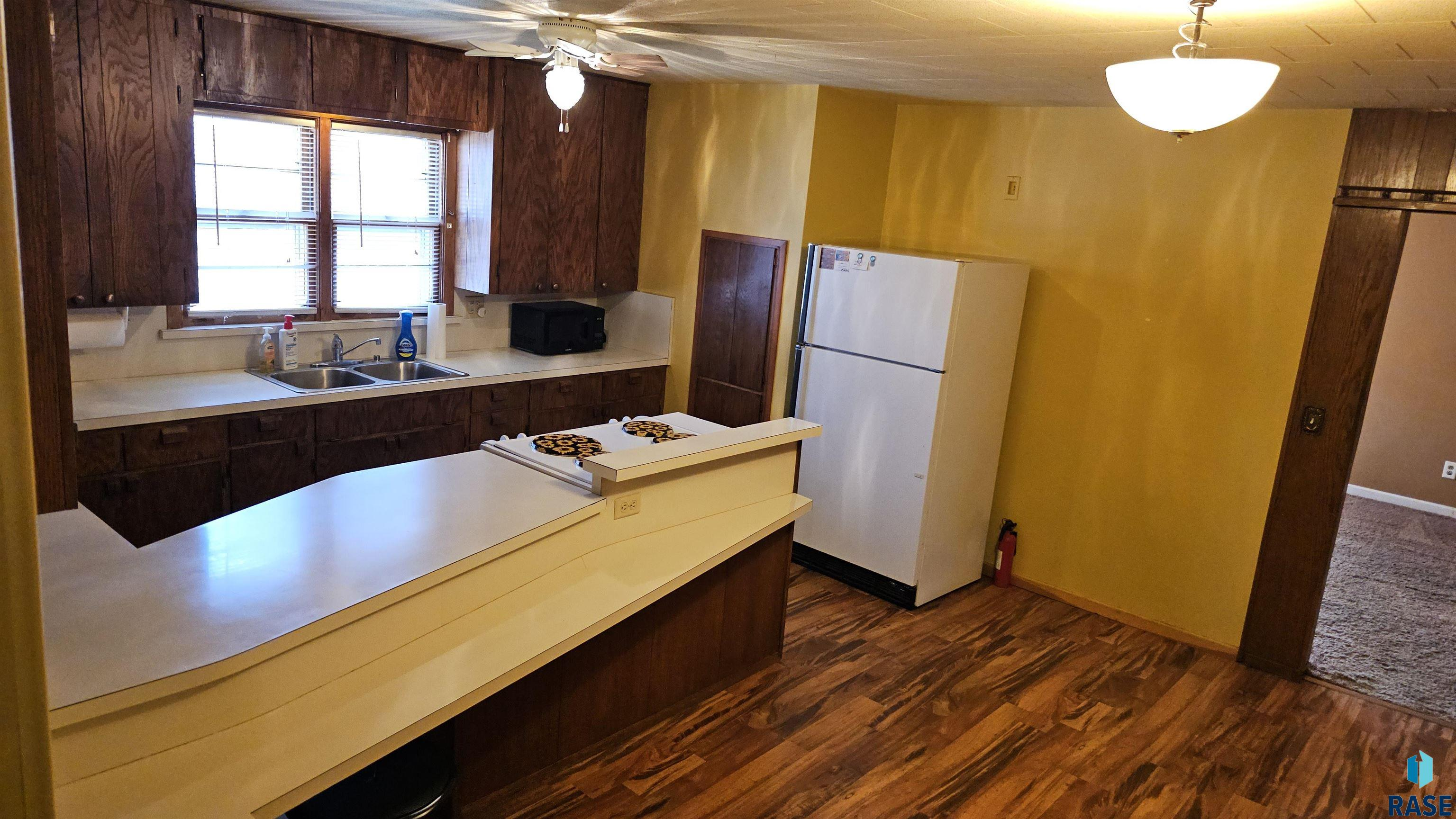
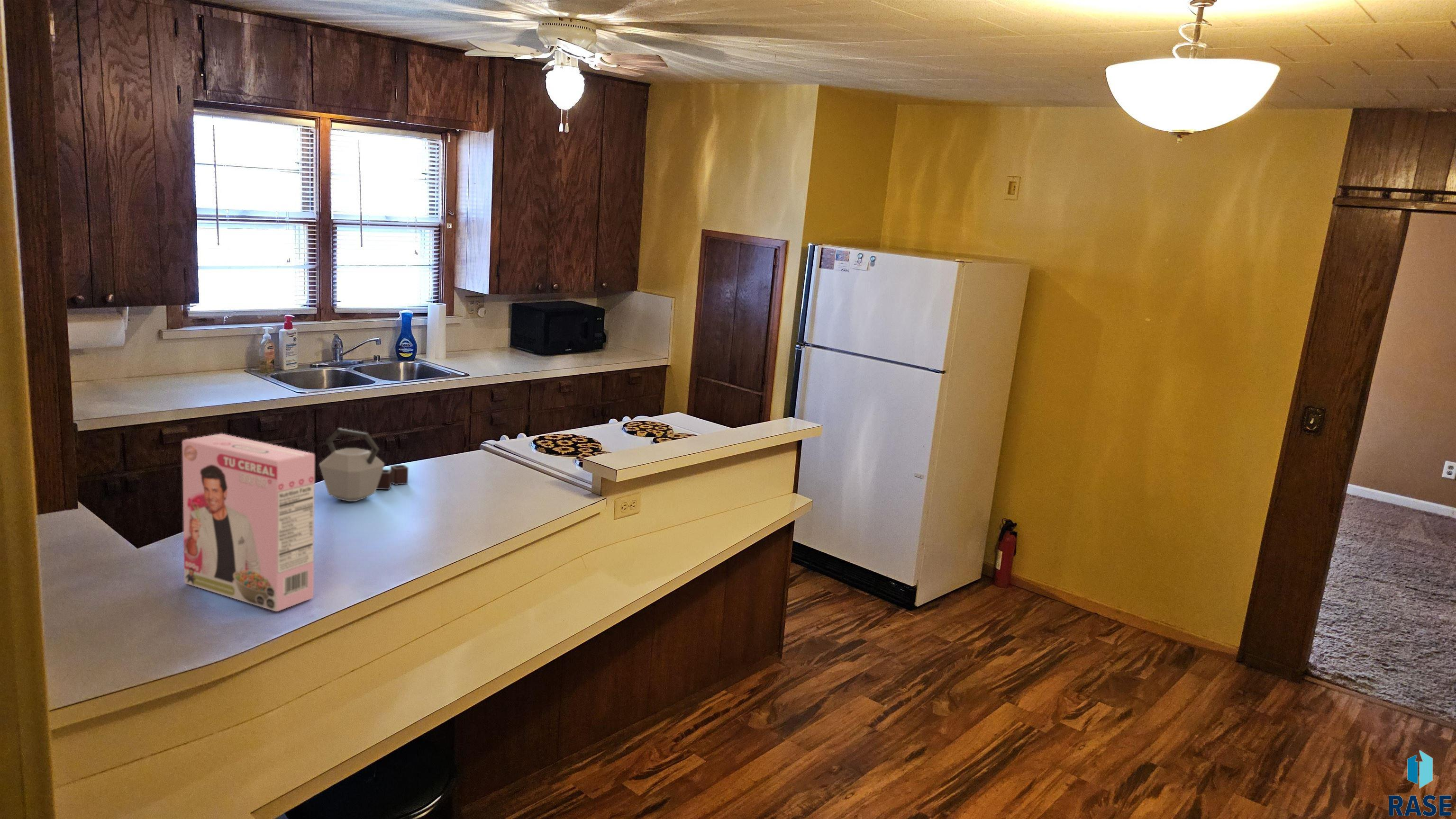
+ kettle (371, 459)
+ cereal box (248, 520)
